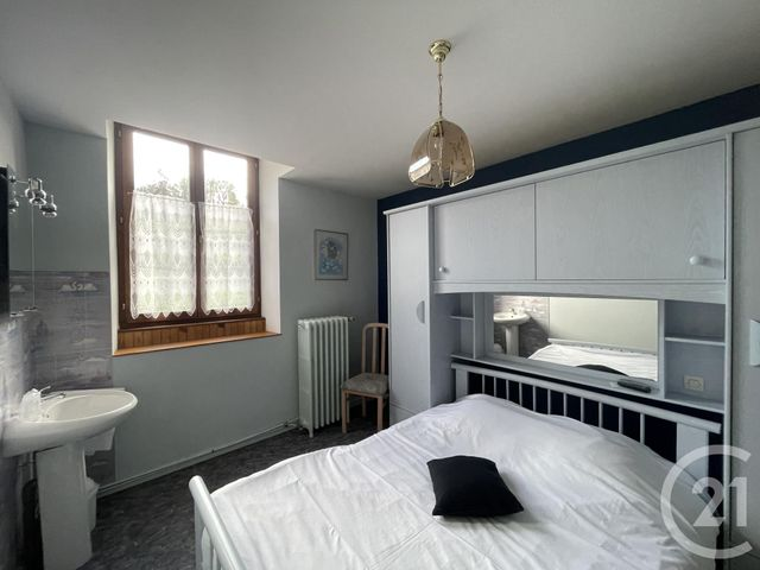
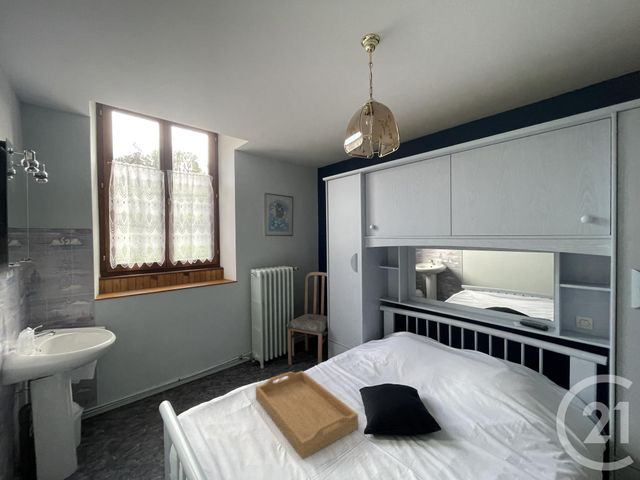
+ serving tray (302, 403)
